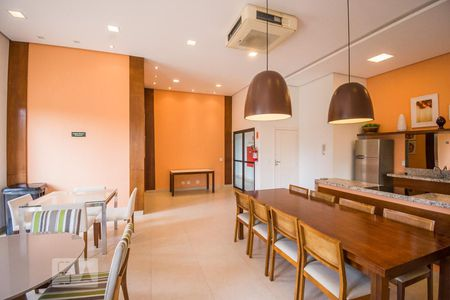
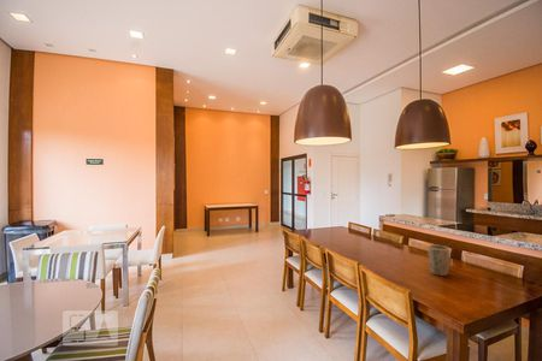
+ plant pot (438, 260)
